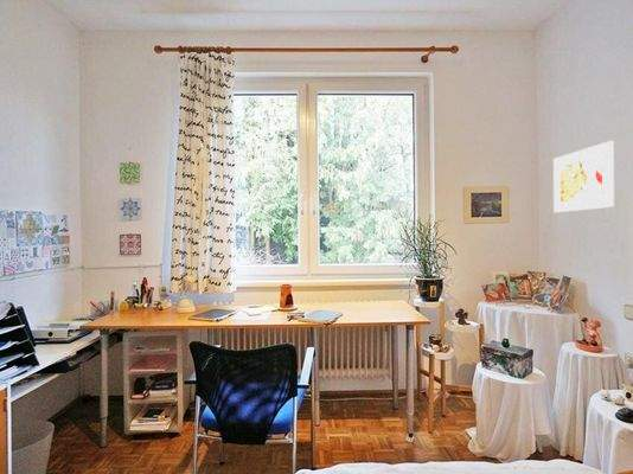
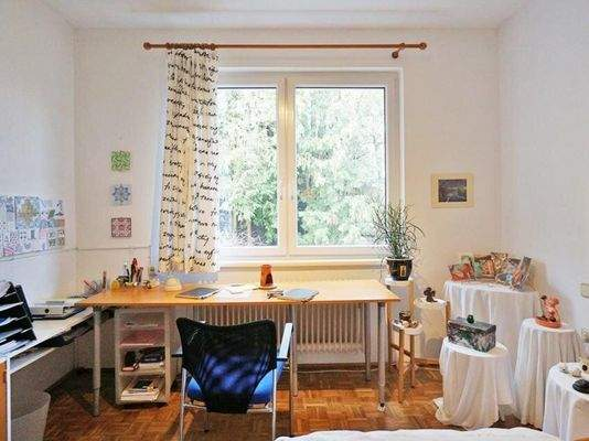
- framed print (580, 180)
